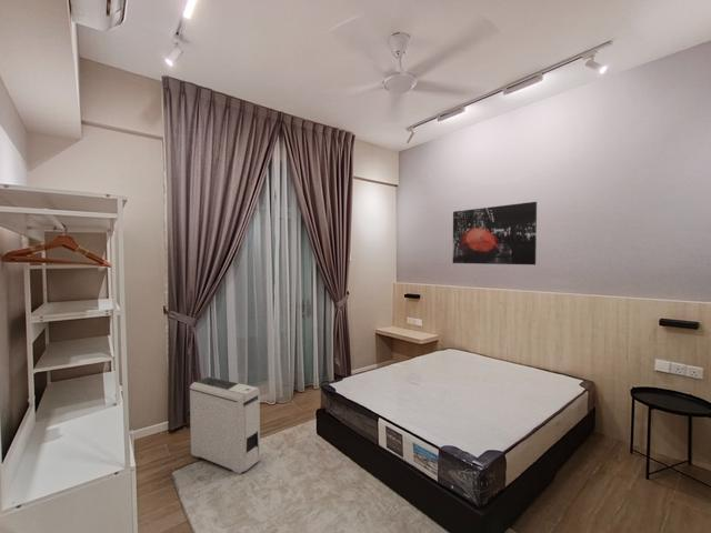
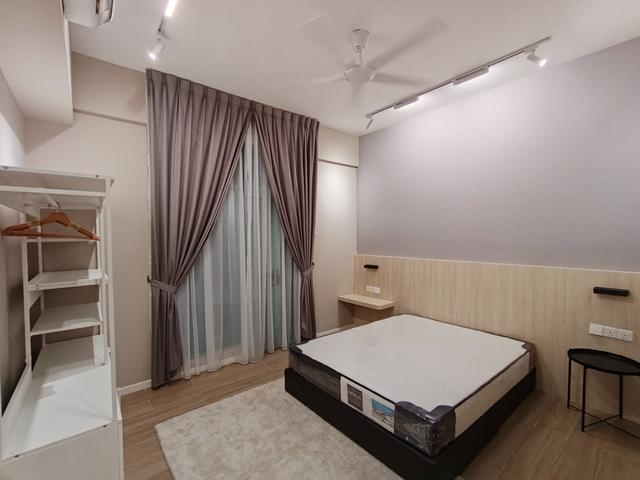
- air purifier (224, 421)
- wall art (490, 235)
